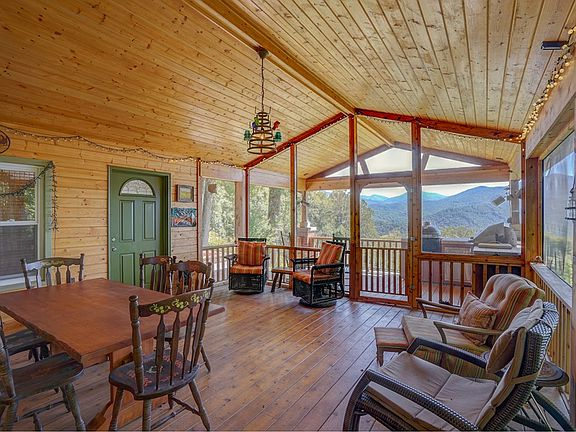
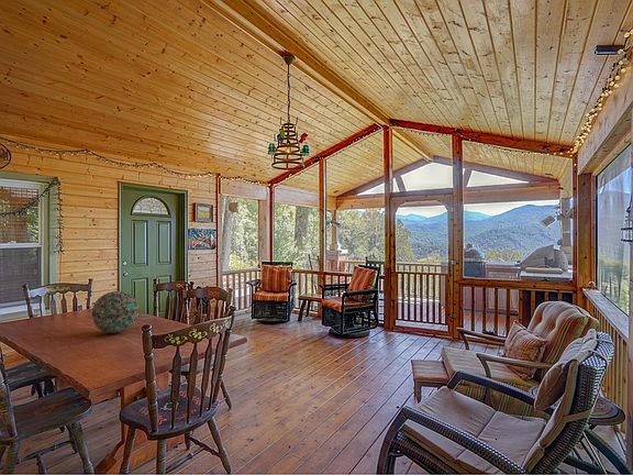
+ geode (115, 311)
